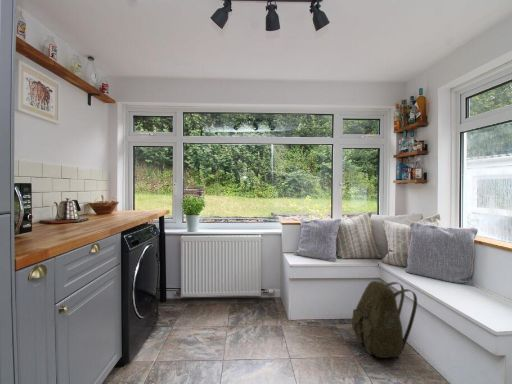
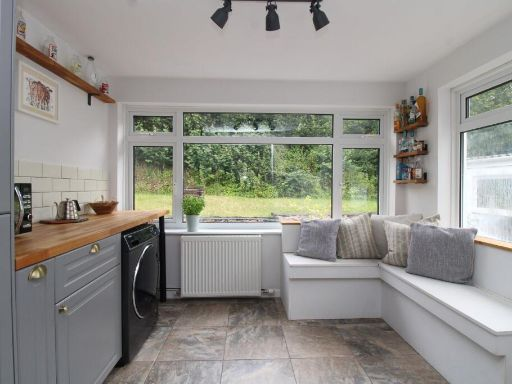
- backpack (384, 315)
